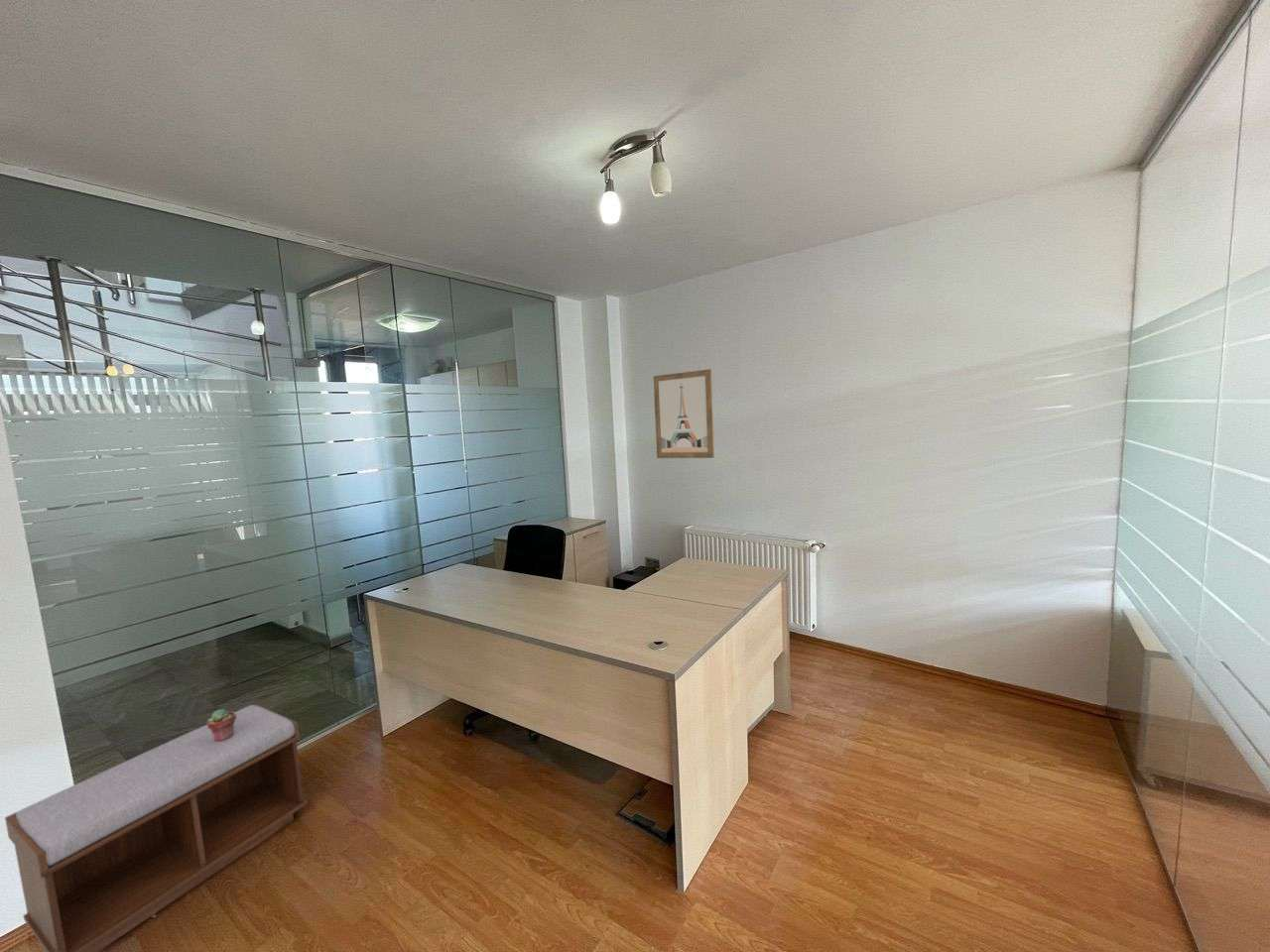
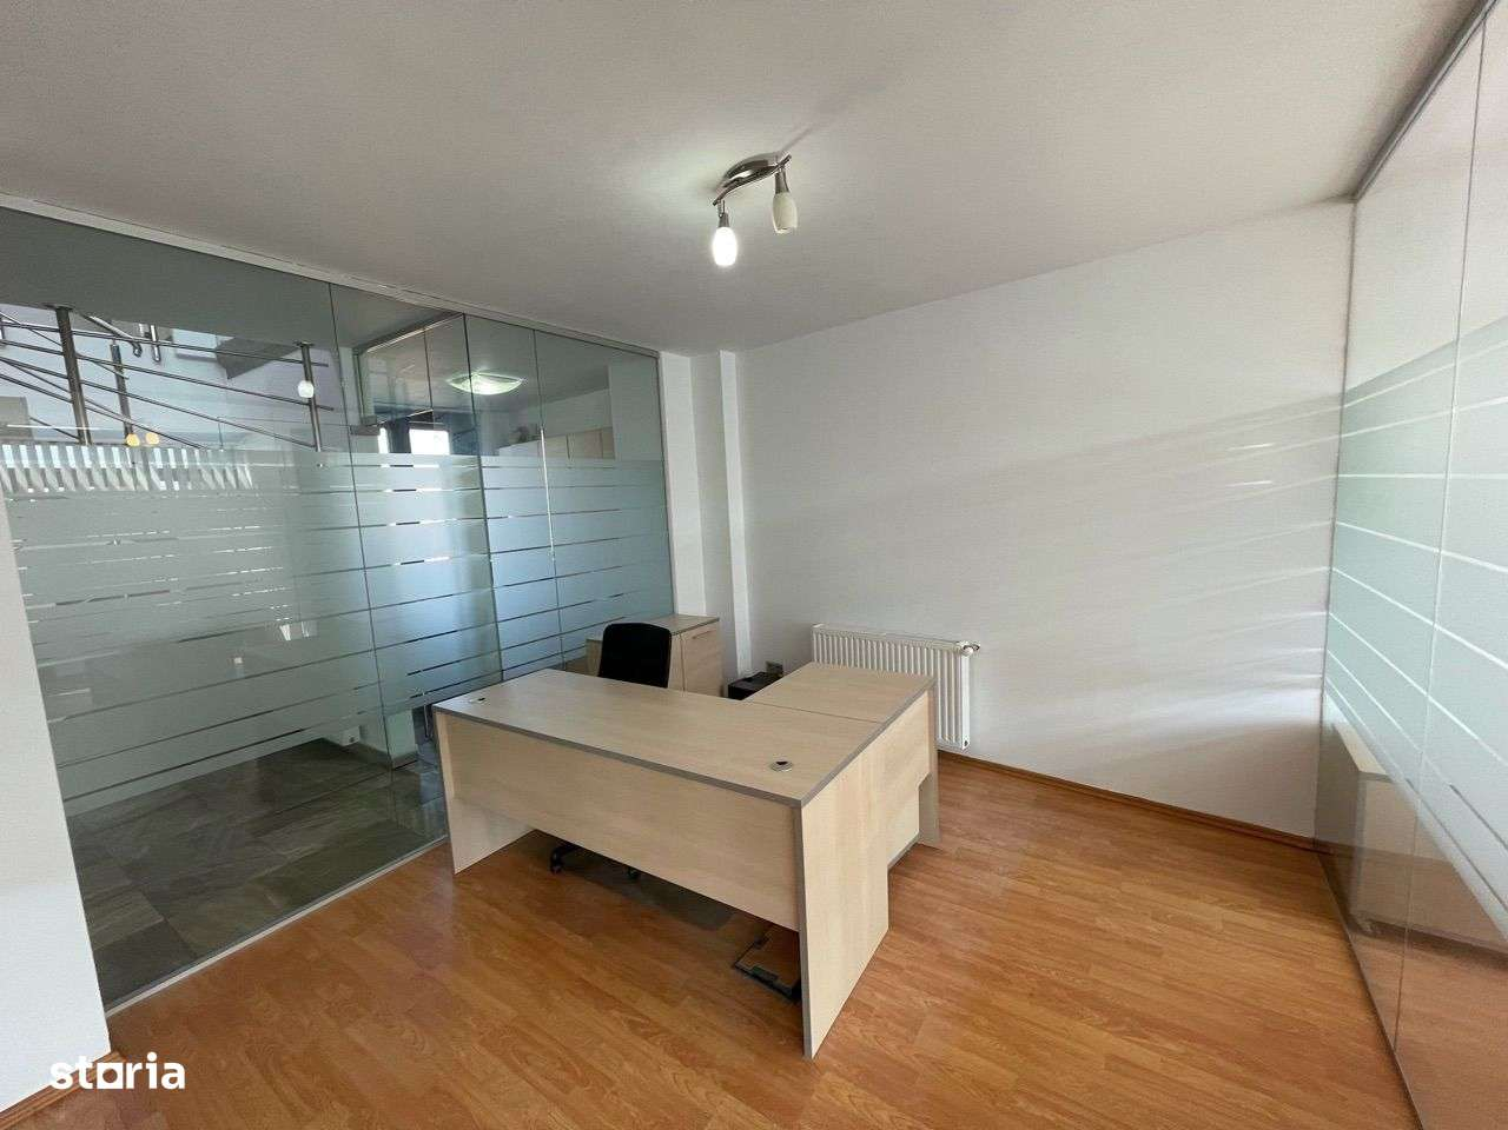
- wall art (683, 416)
- bench (178, 812)
- potted succulent (221, 722)
